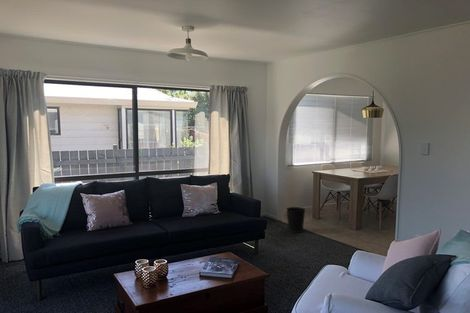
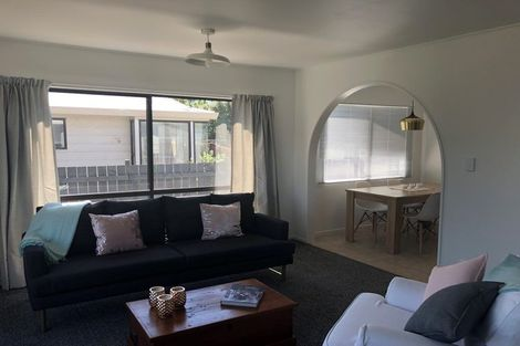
- wastebasket (295, 219)
